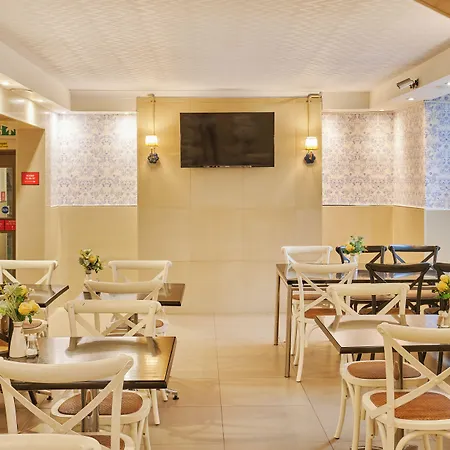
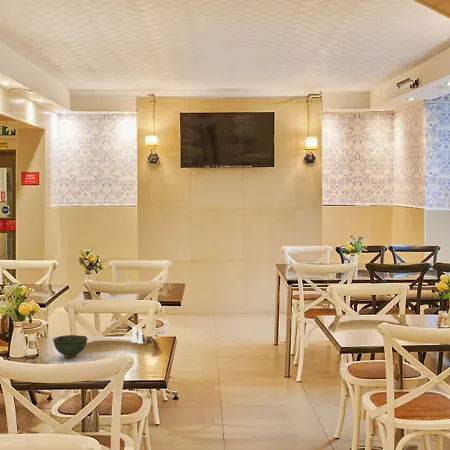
+ salt and pepper shaker set (139, 333)
+ bowl (70, 347)
